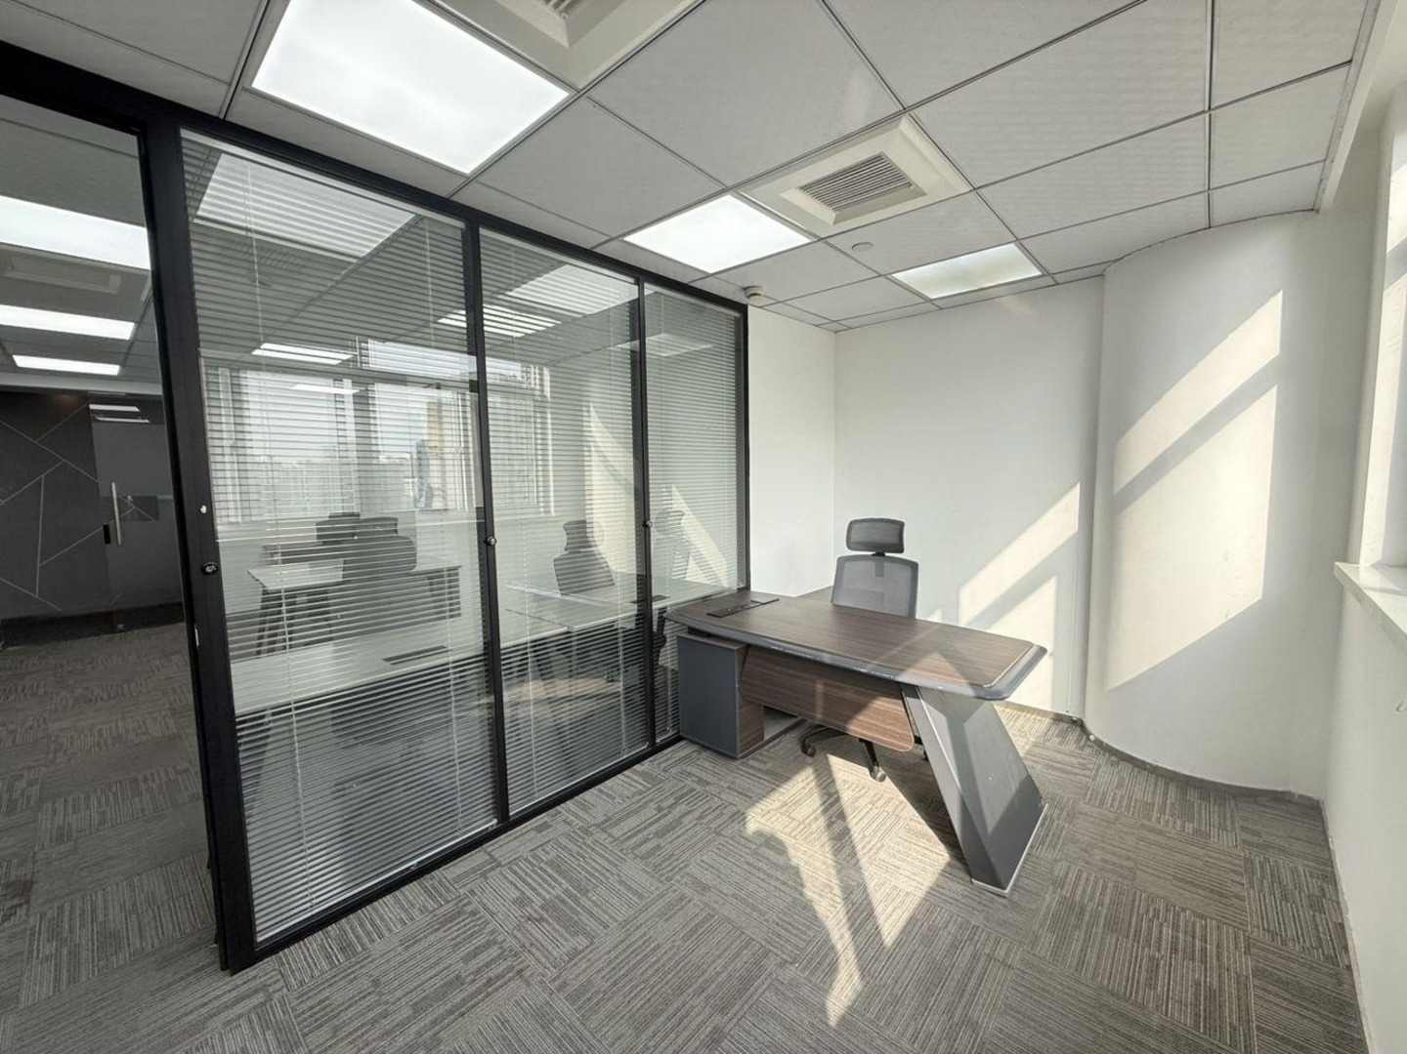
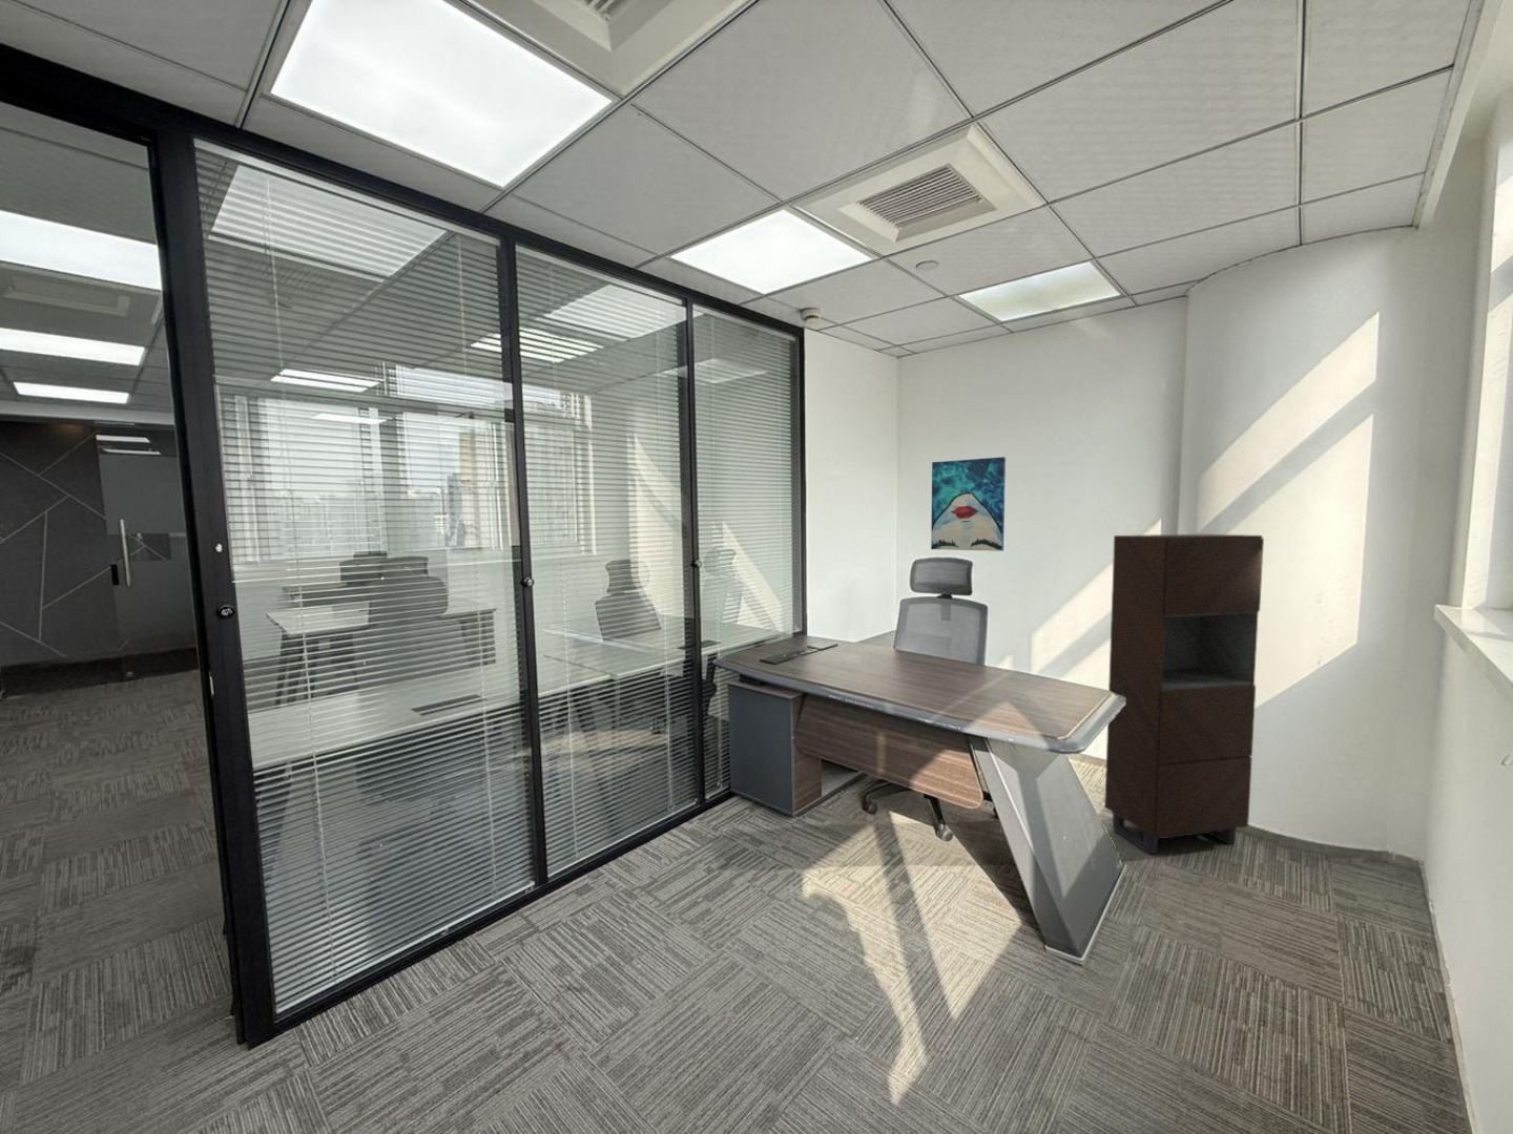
+ storage cabinet (1179, 688)
+ wall art (966, 505)
